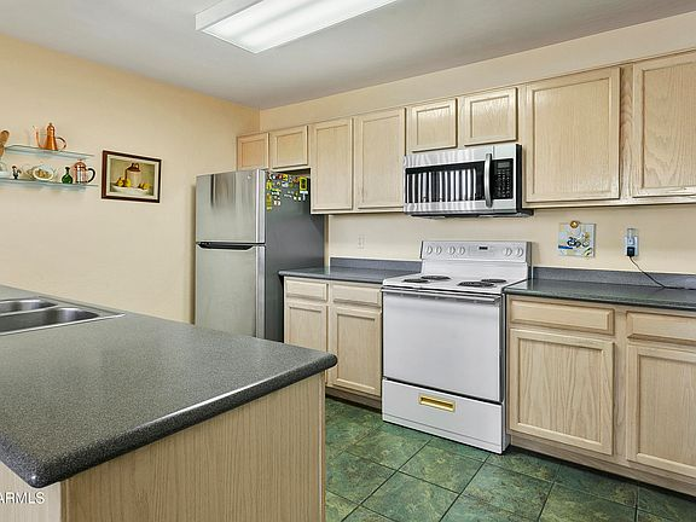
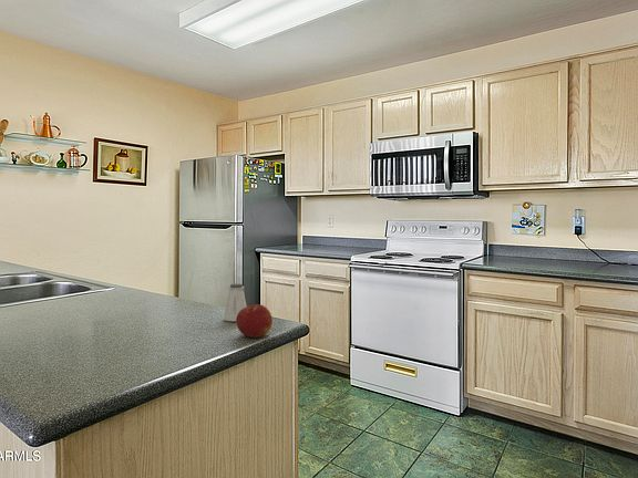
+ saltshaker (236, 301)
+ apple (254, 320)
